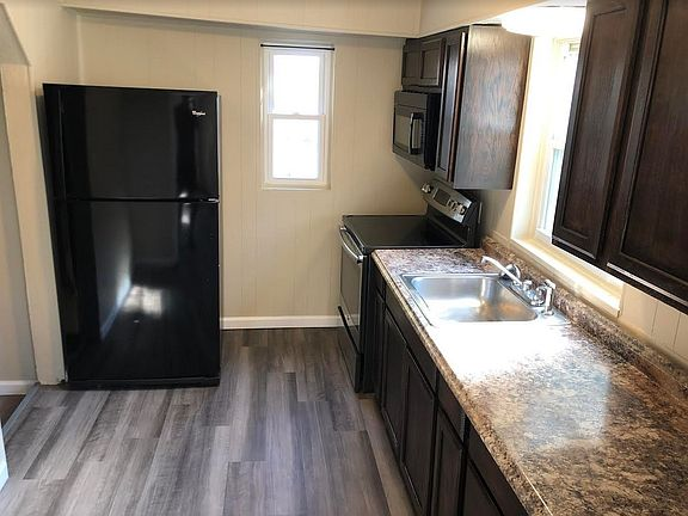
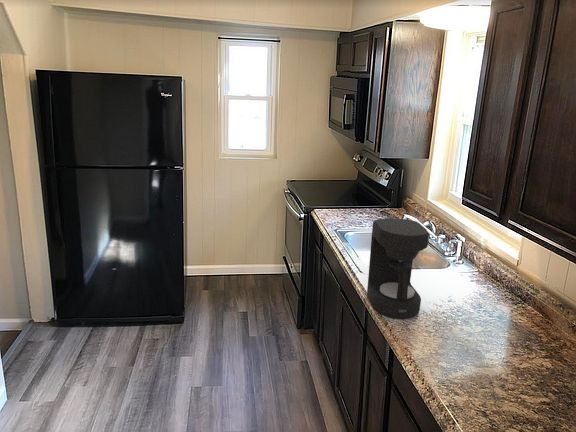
+ coffee maker (397, 266)
